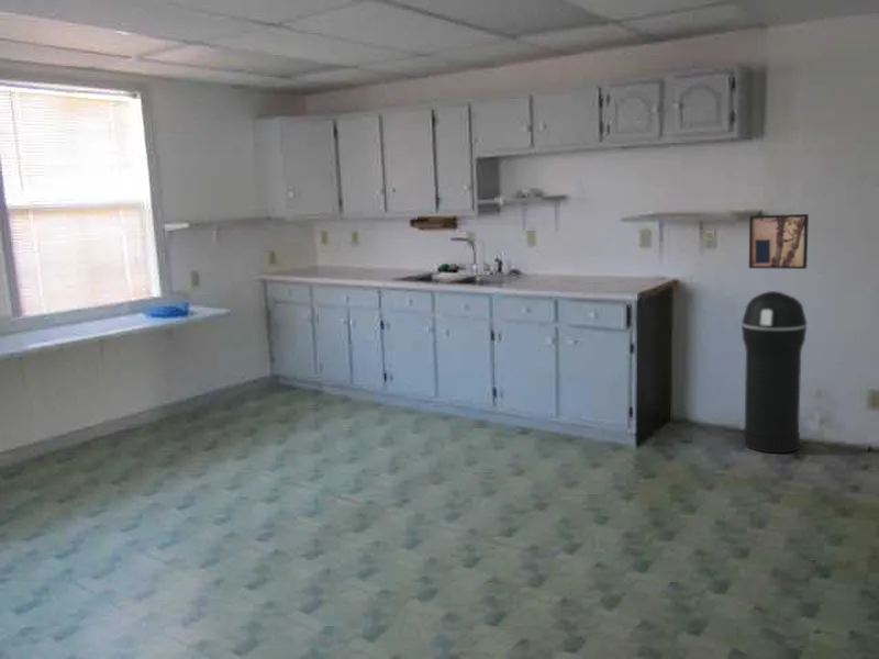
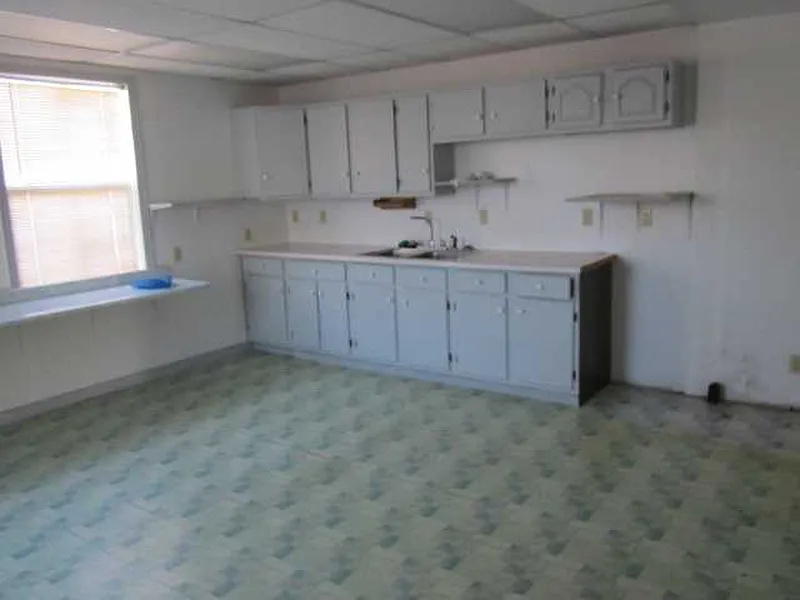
- wall art (778, 242)
- trash can (771, 369)
